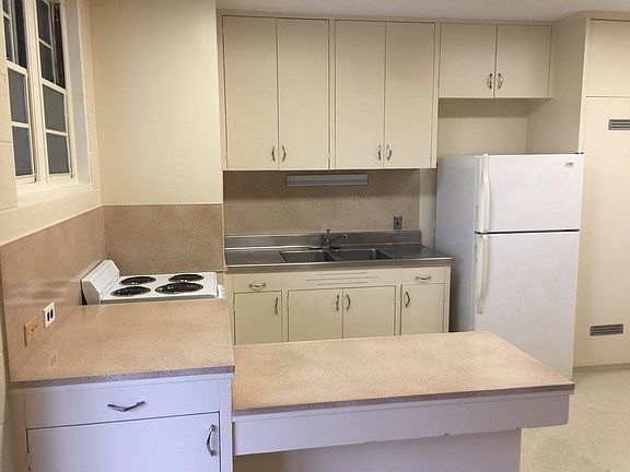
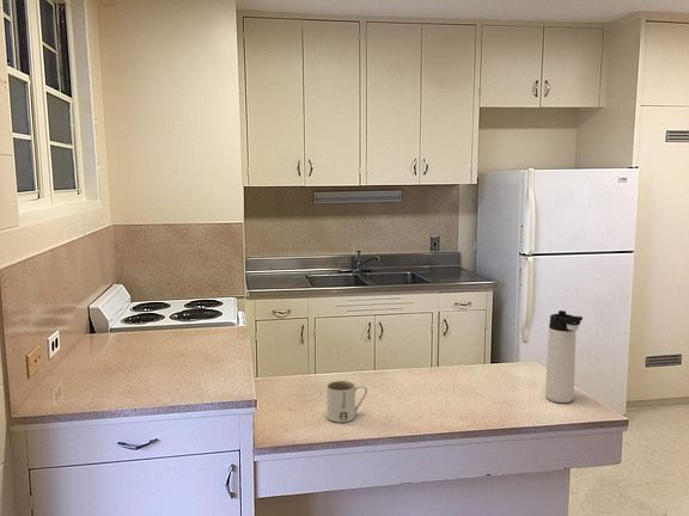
+ mug (347, 400)
+ thermos bottle (565, 357)
